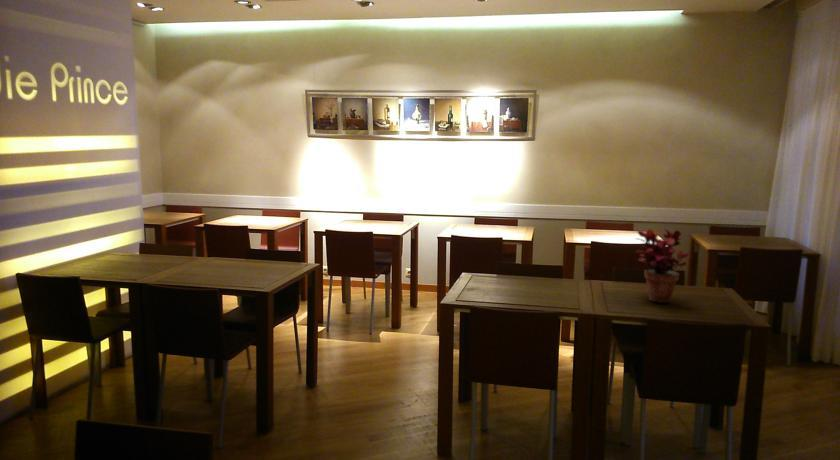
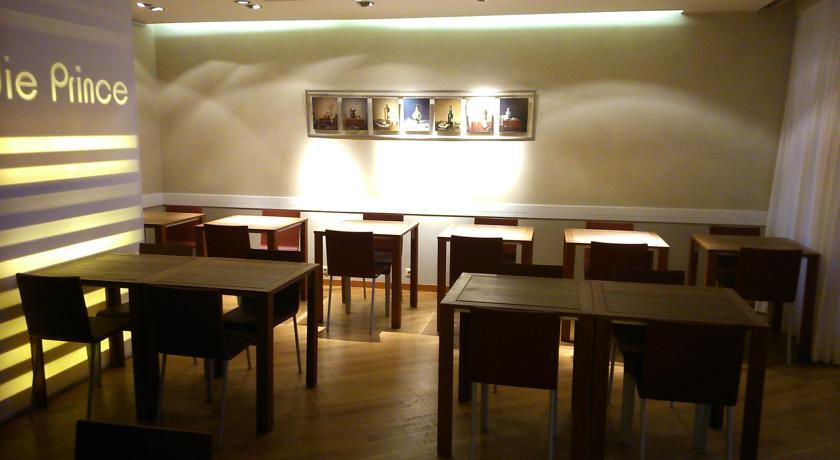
- potted plant (661, 266)
